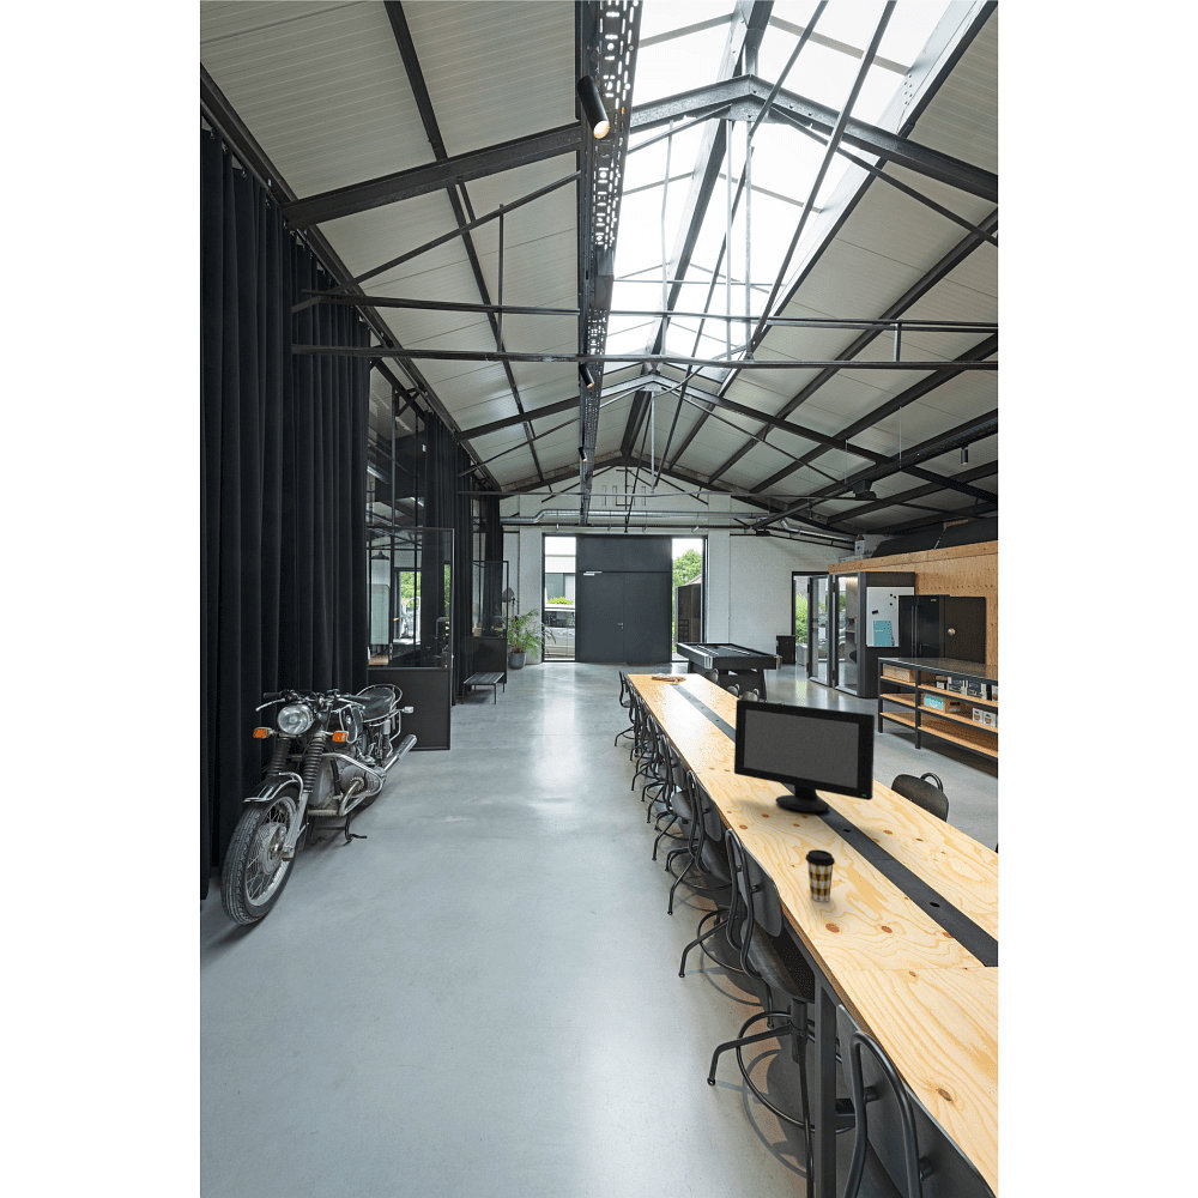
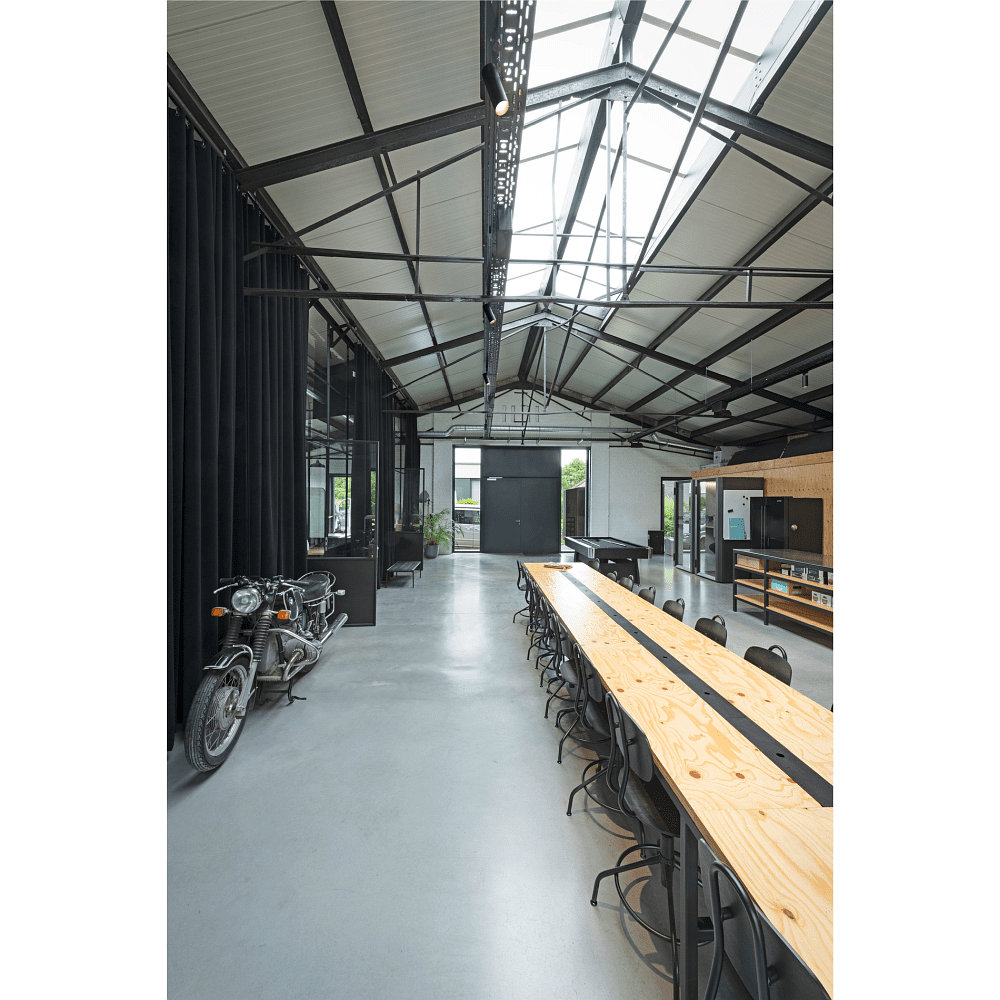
- computer monitor (801, 756)
- coffee cup (819, 876)
